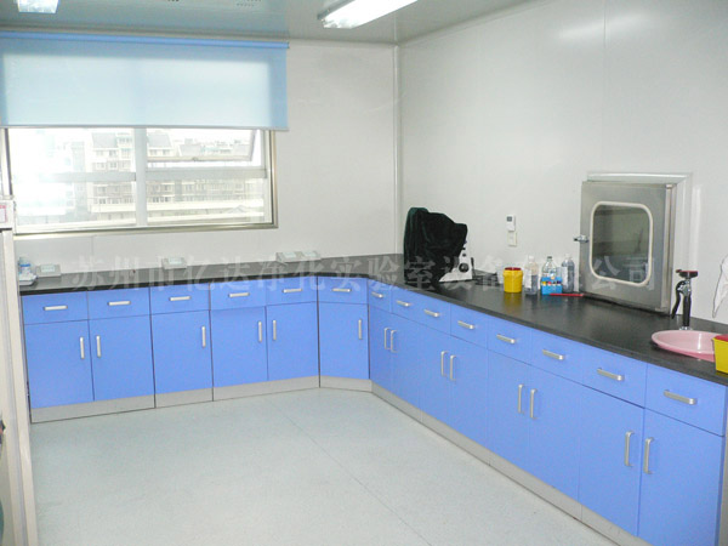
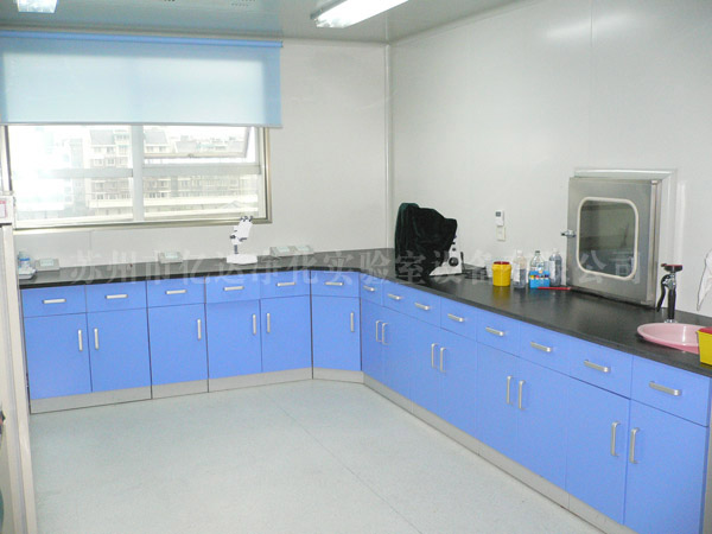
+ microscope (241, 239)
